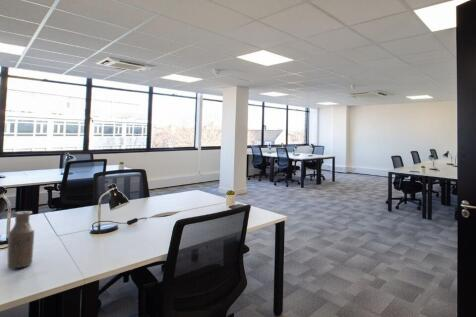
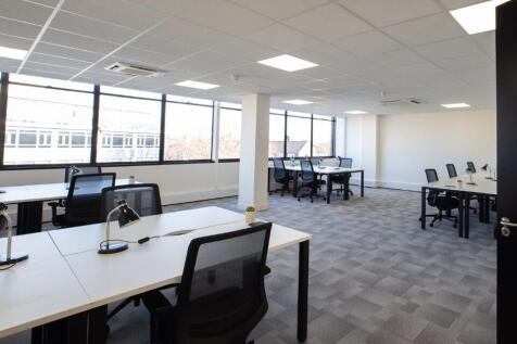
- bottle (21, 238)
